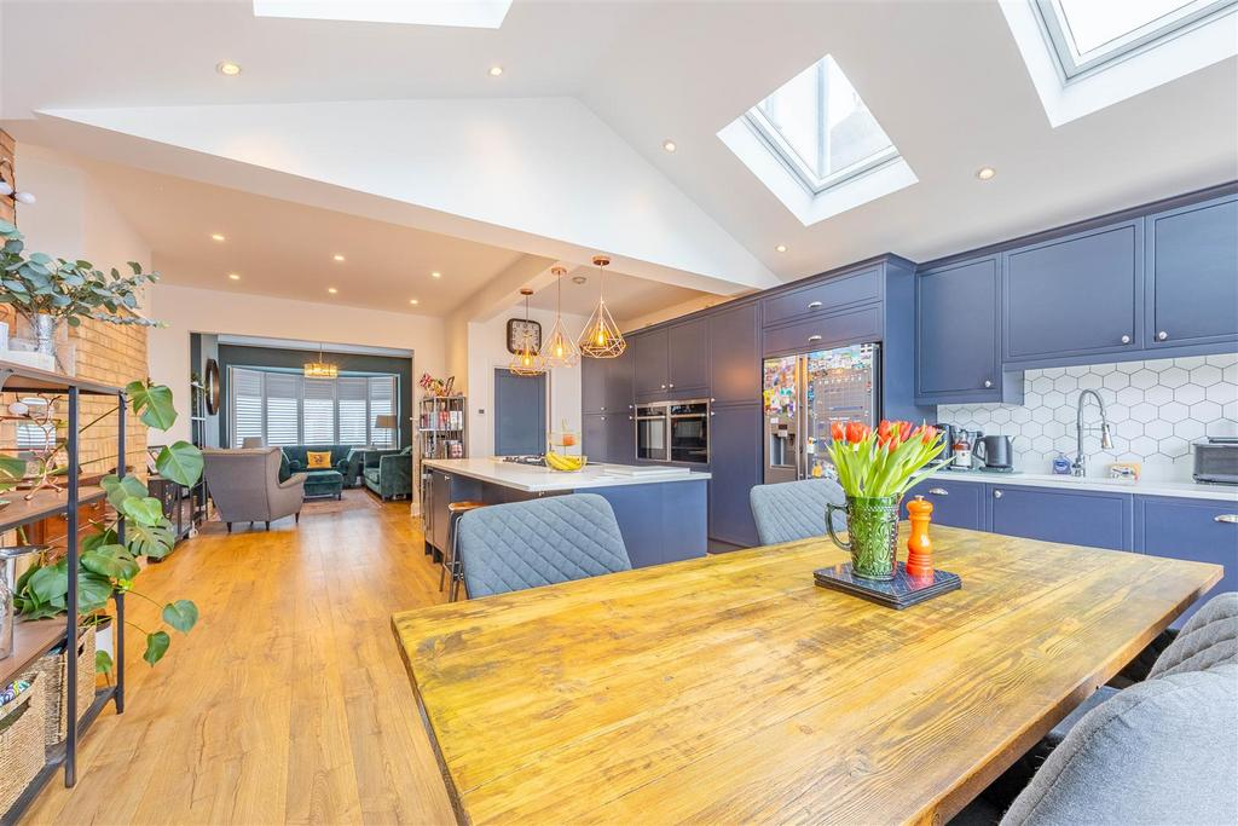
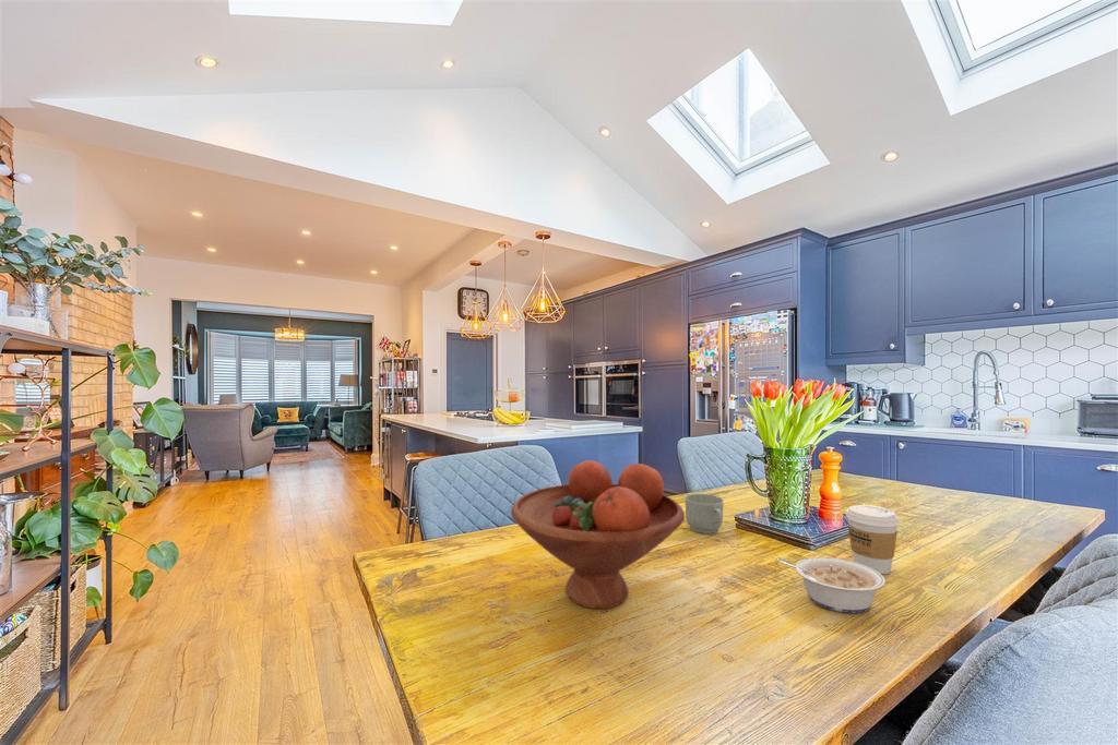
+ legume (835, 584)
+ mug (706, 515)
+ fruit bowl (596, 531)
+ coffee cup (871, 538)
